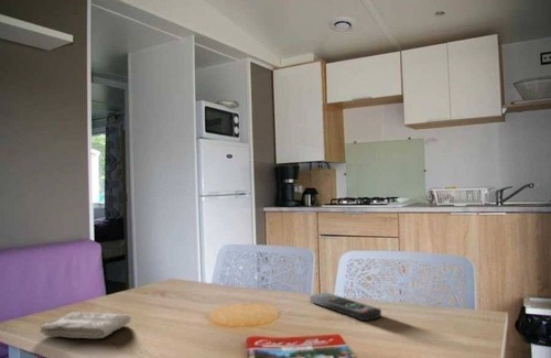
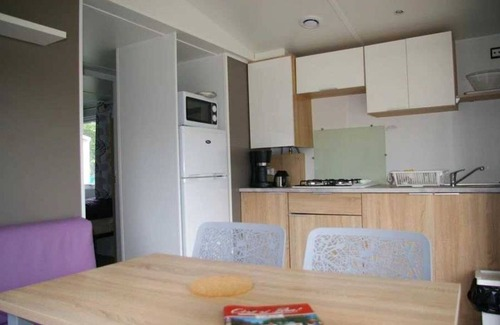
- washcloth (86, 323)
- remote control (343, 304)
